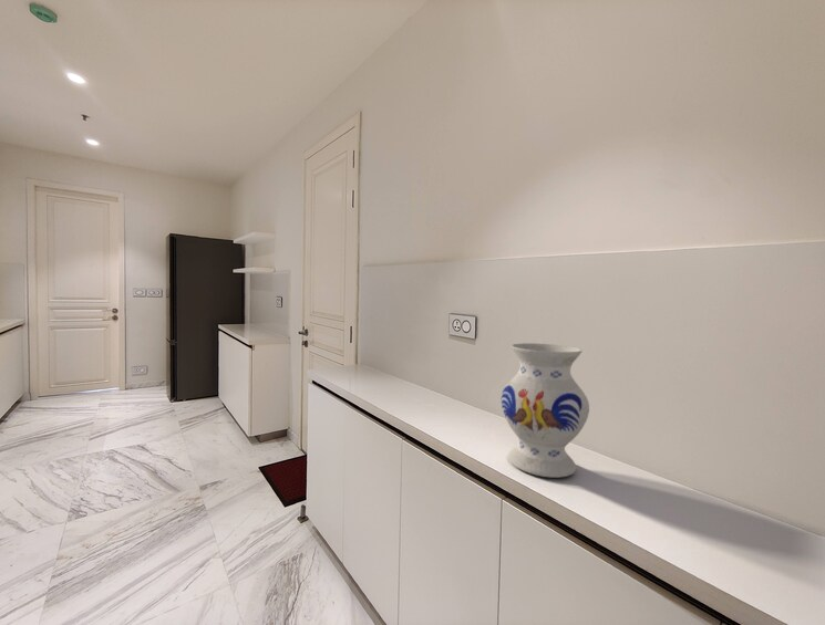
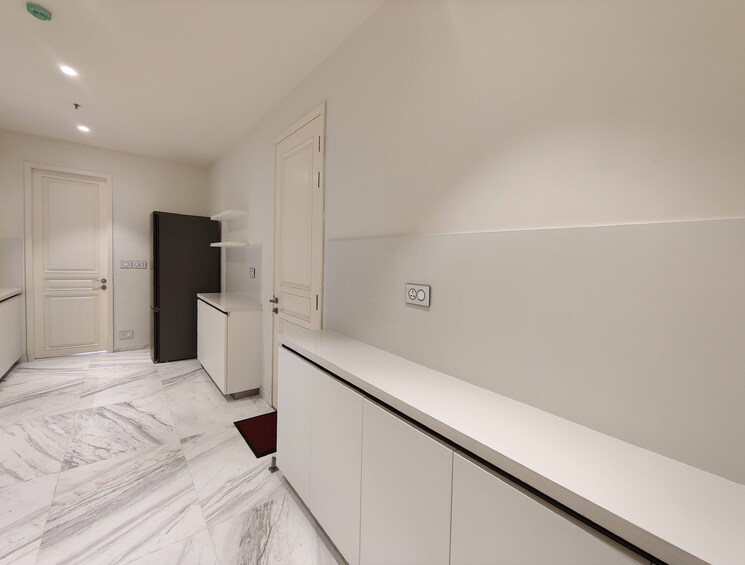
- vase (543, 406)
